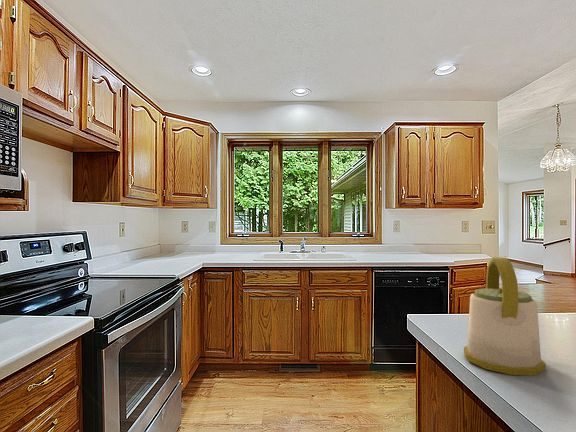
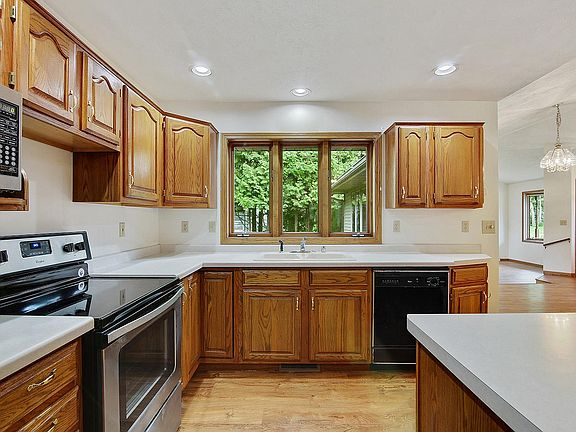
- kettle (500, 307)
